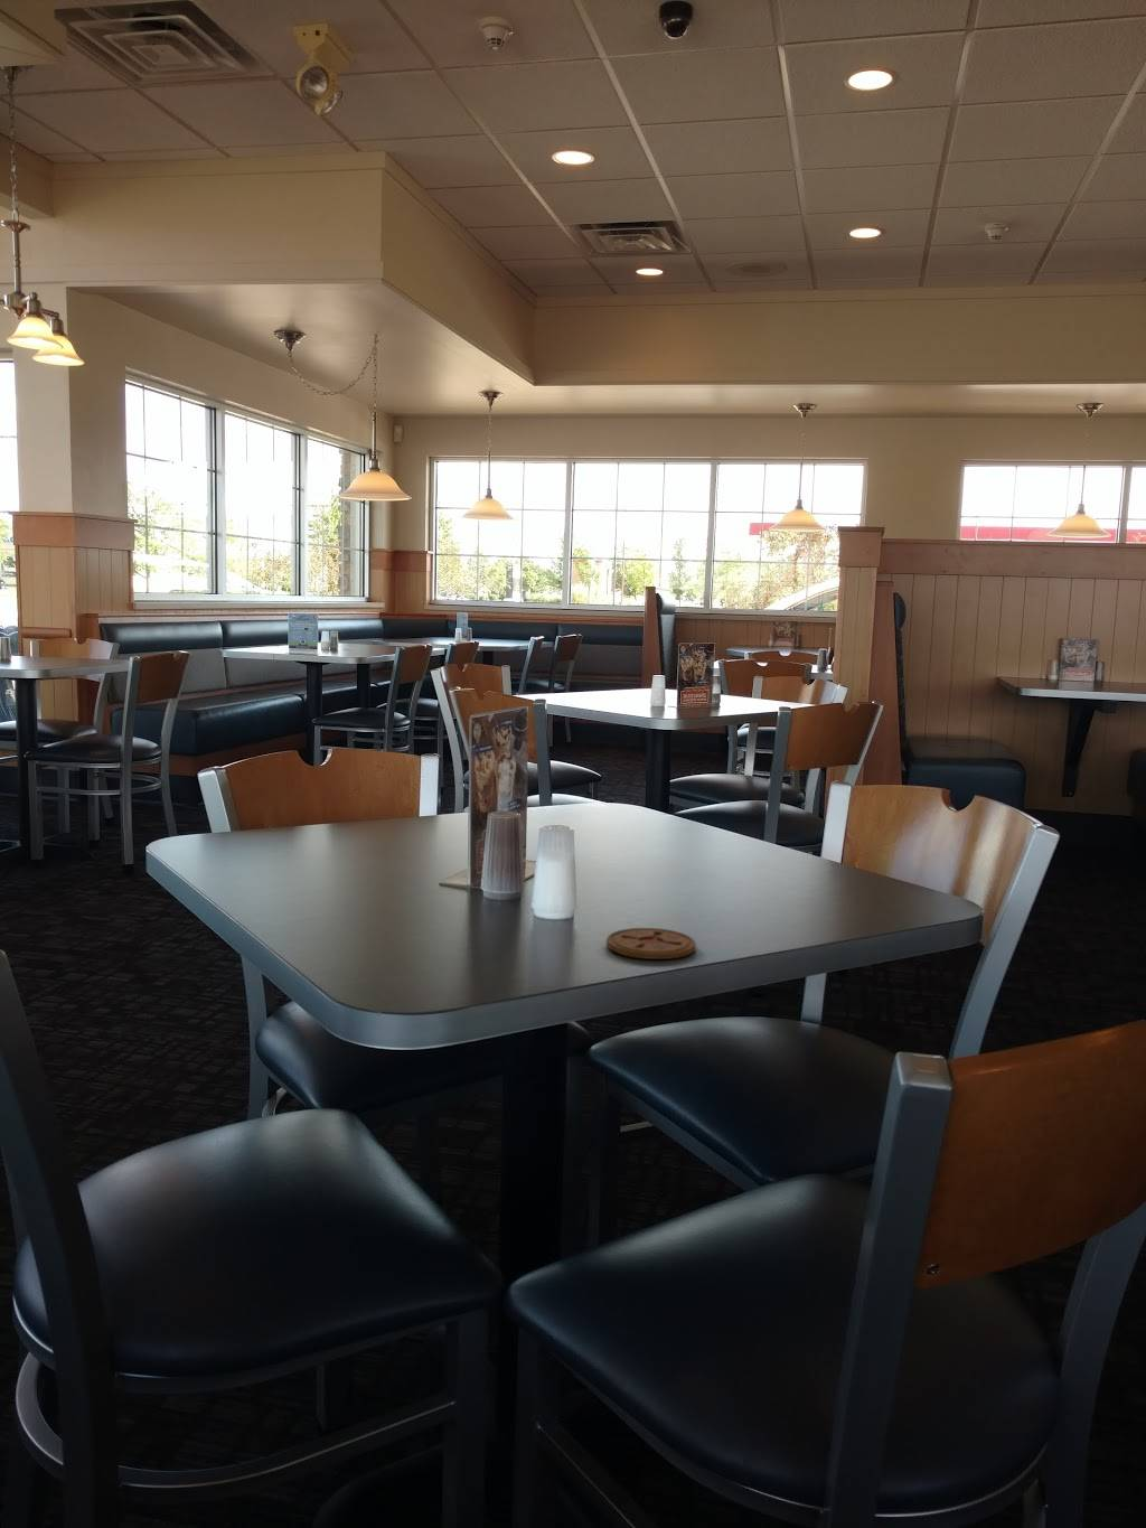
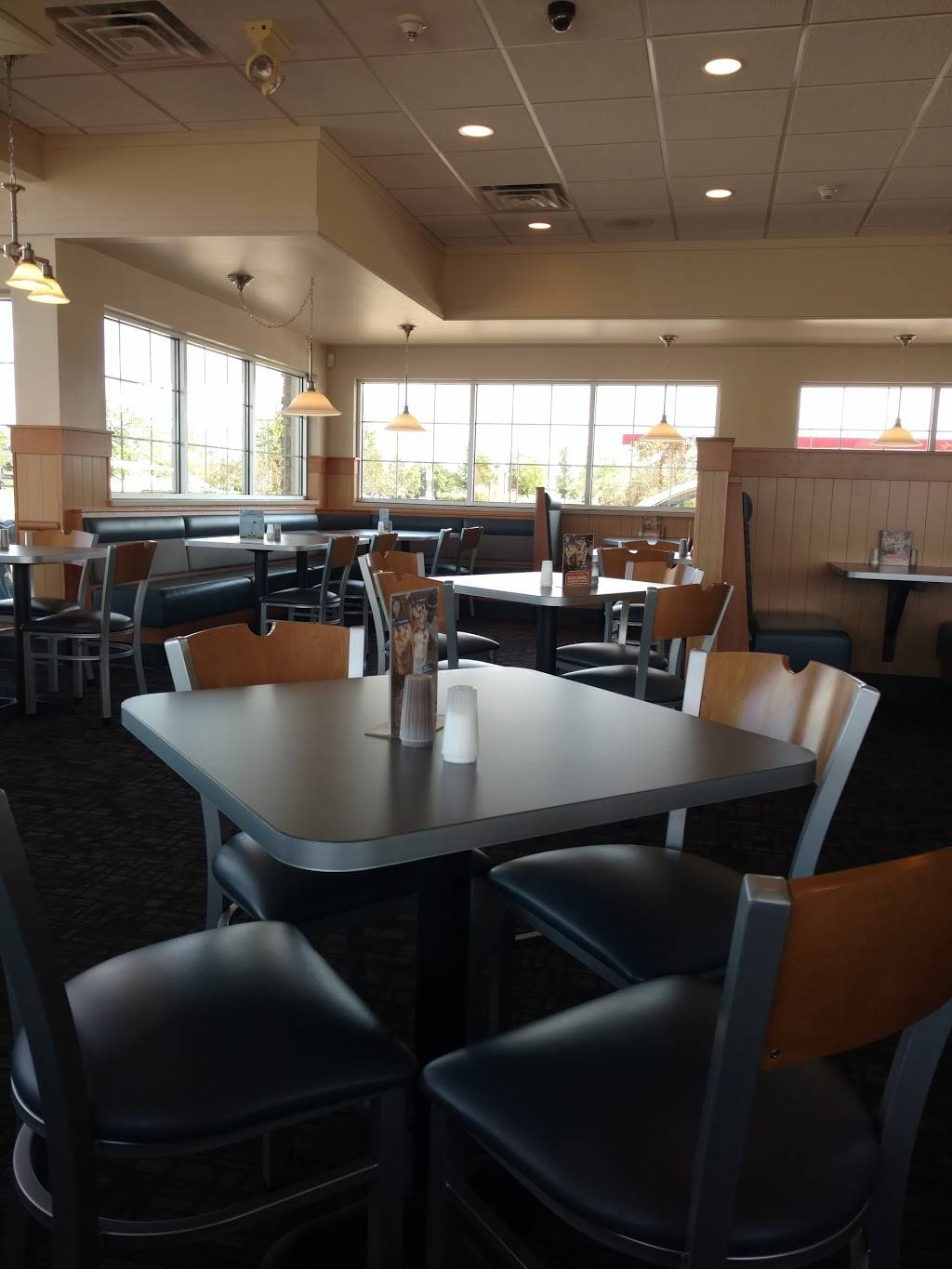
- coaster (650, 943)
